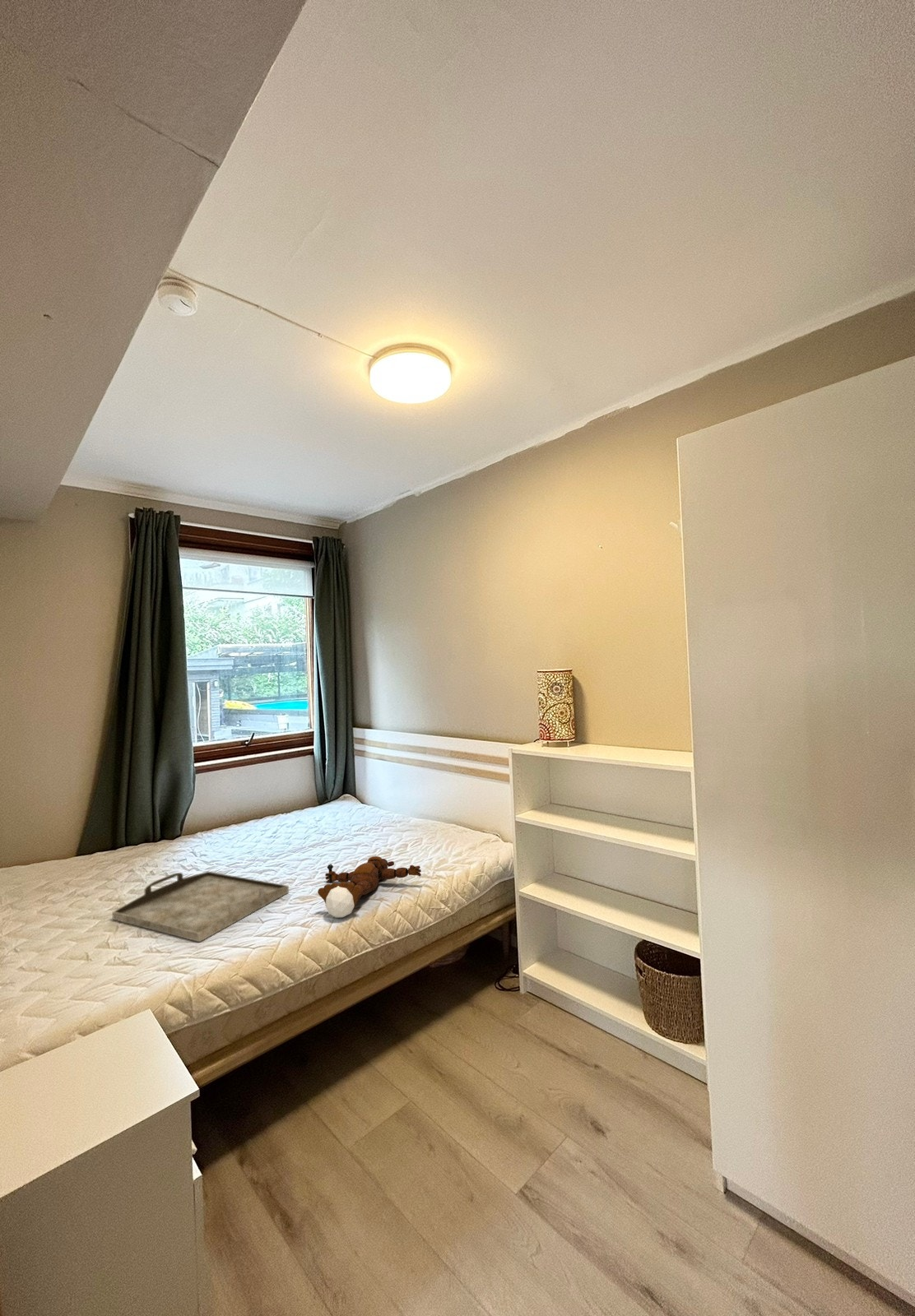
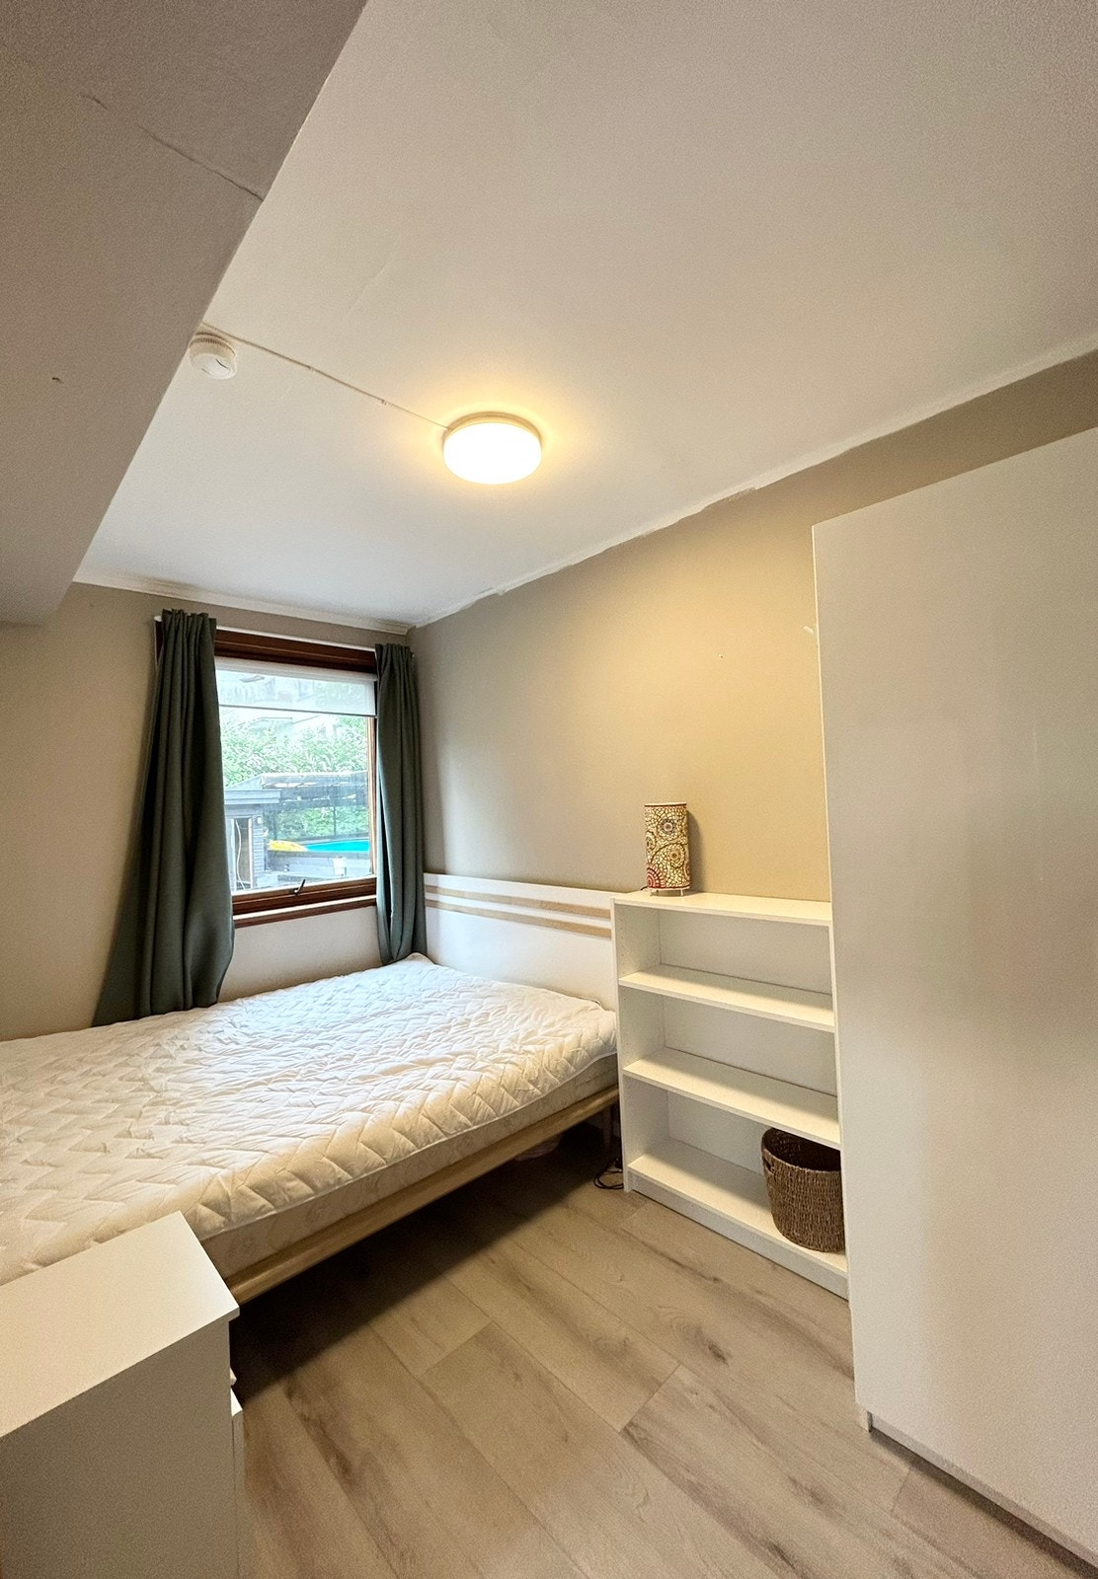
- serving tray (204, 895)
- teddy bear (361, 879)
